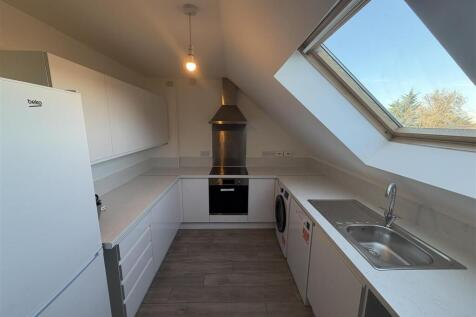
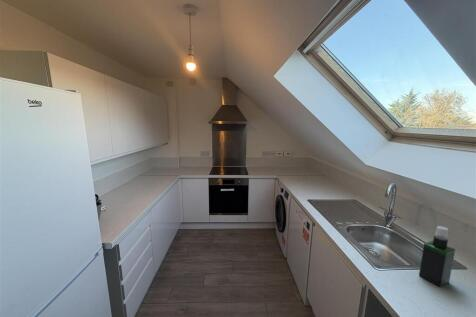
+ spray bottle (438, 253)
